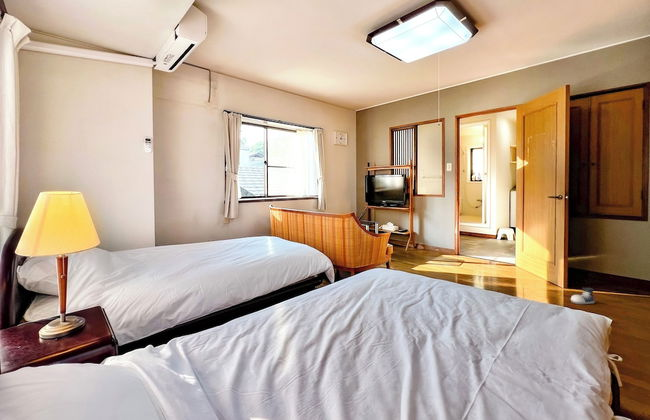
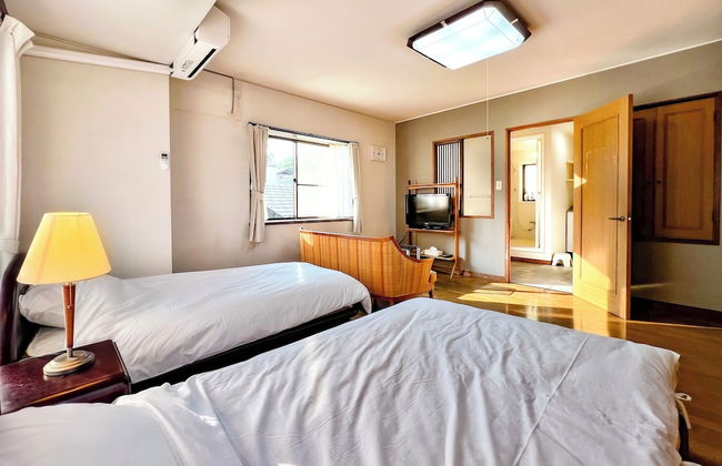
- shoe (583, 295)
